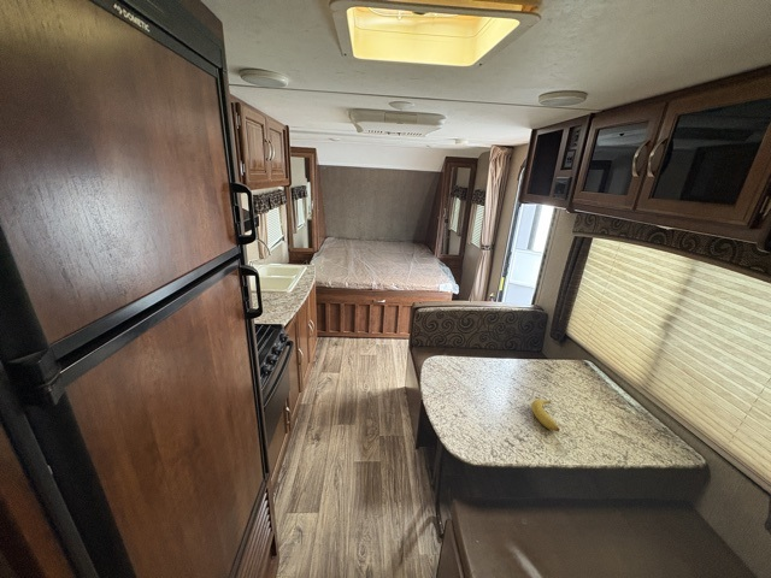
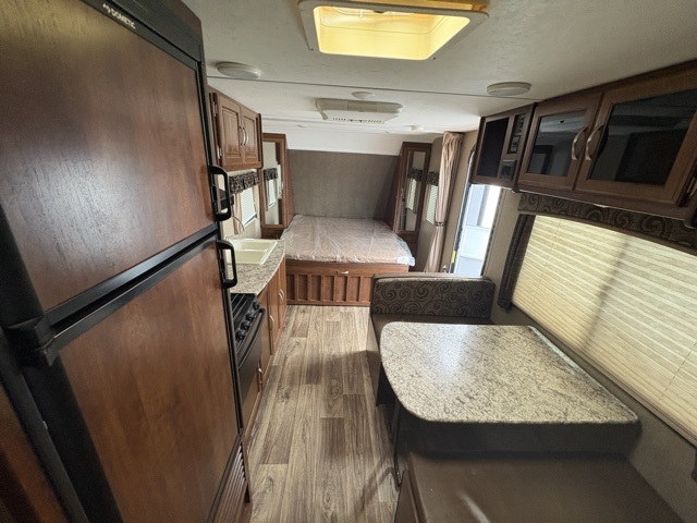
- banana (547, 414)
